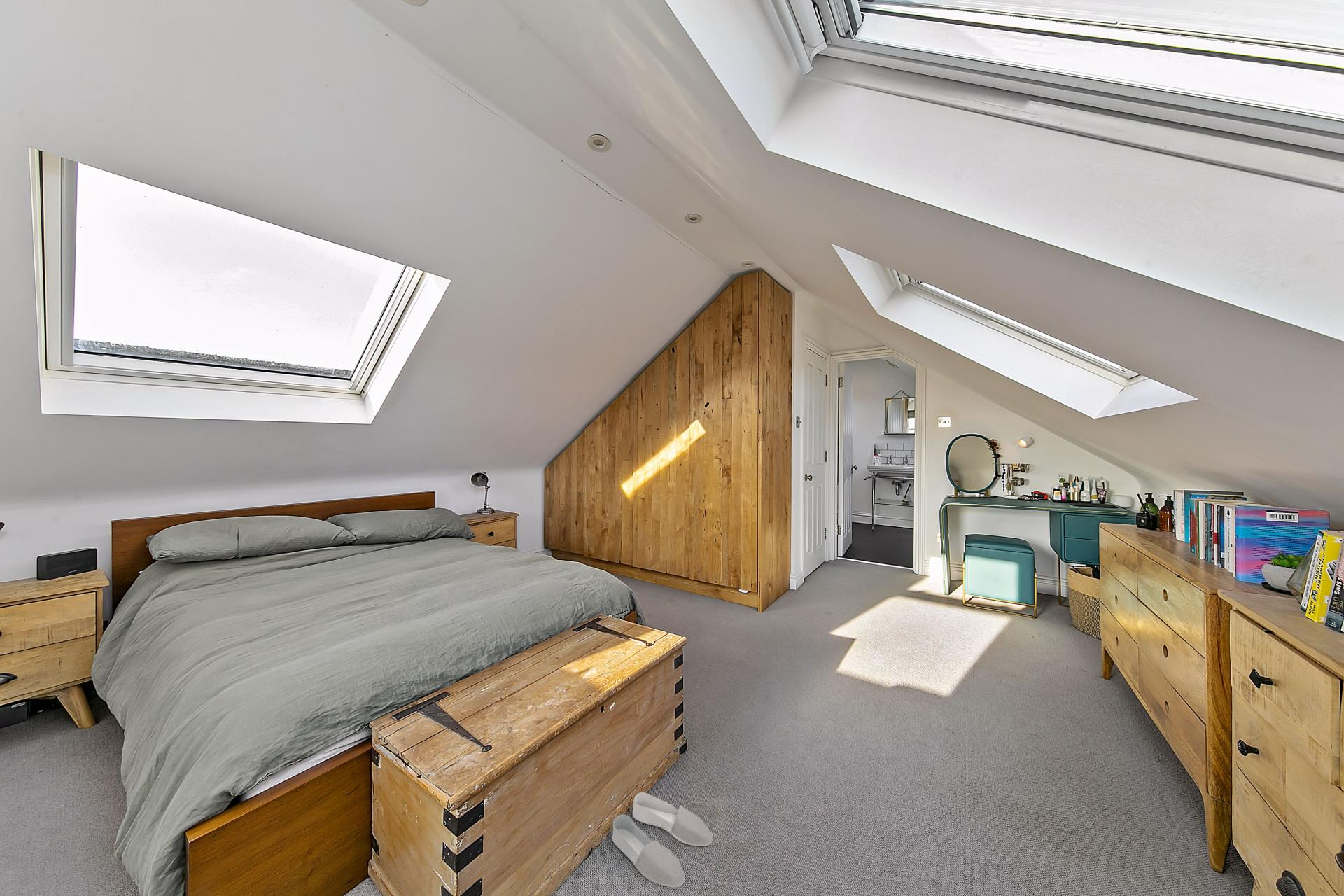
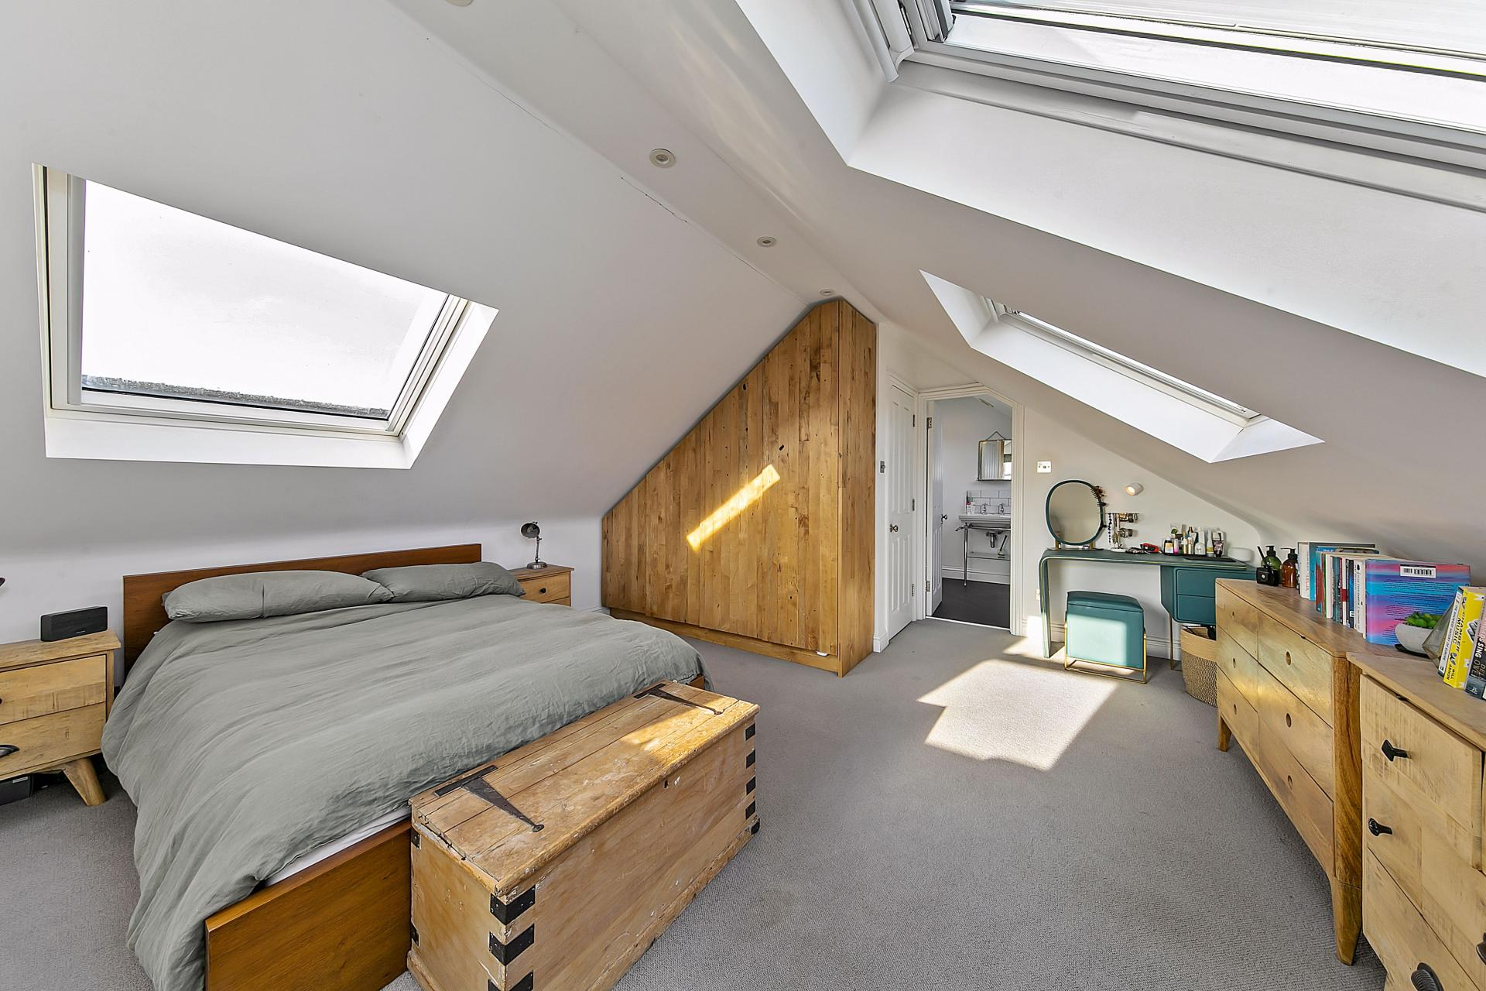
- slippers (661, 827)
